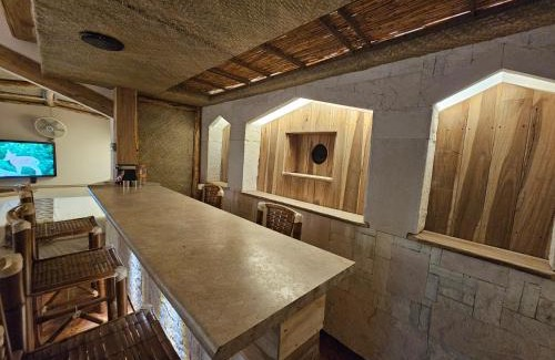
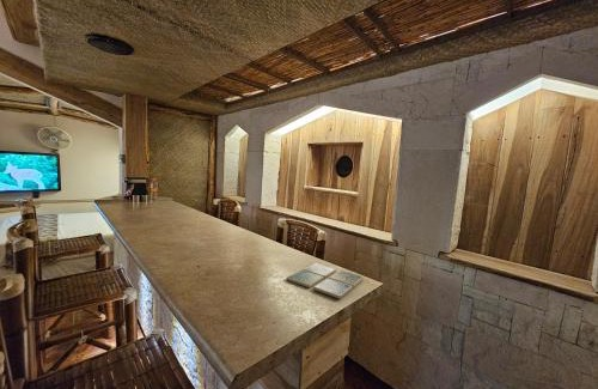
+ drink coaster (327, 278)
